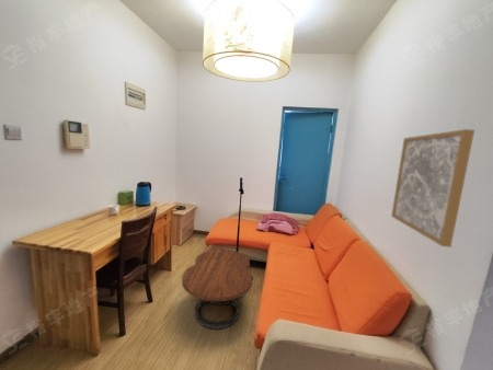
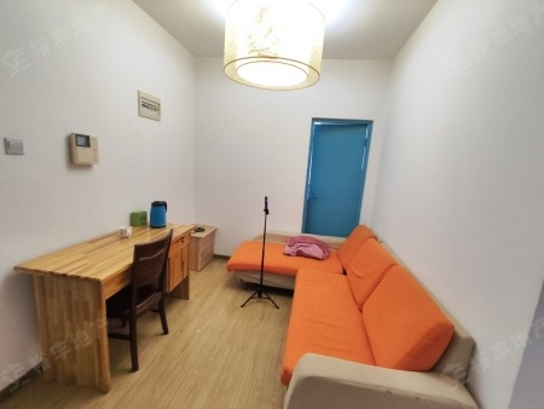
- coffee table (219, 284)
- wall art (423, 183)
